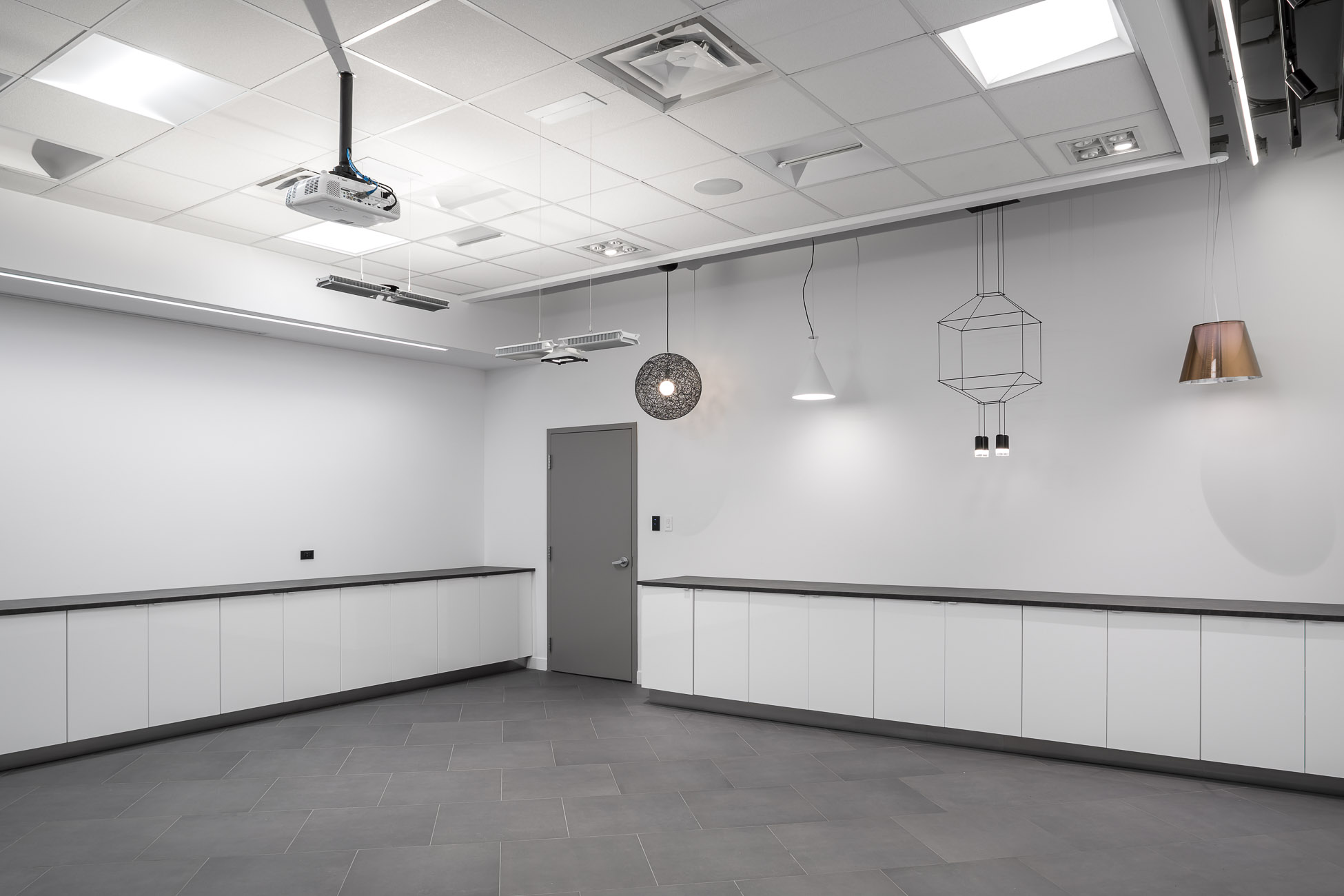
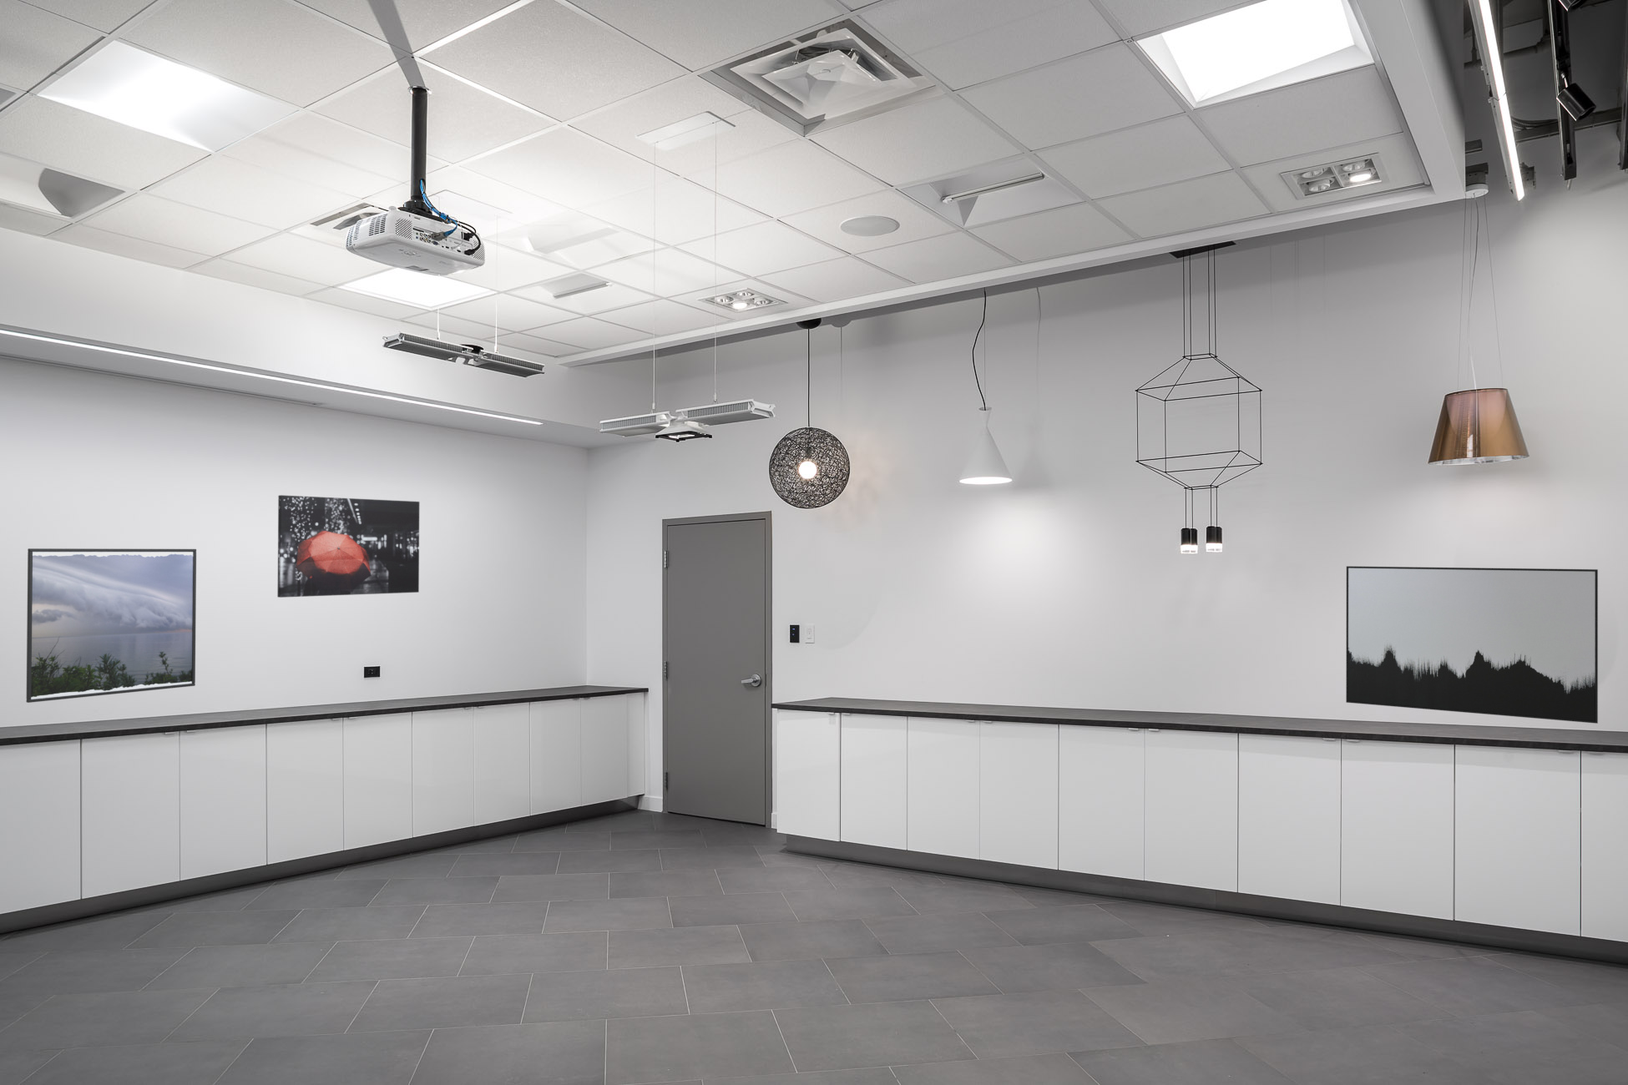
+ wall art (1464, 639)
+ wall art (352, 546)
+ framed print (116, 621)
